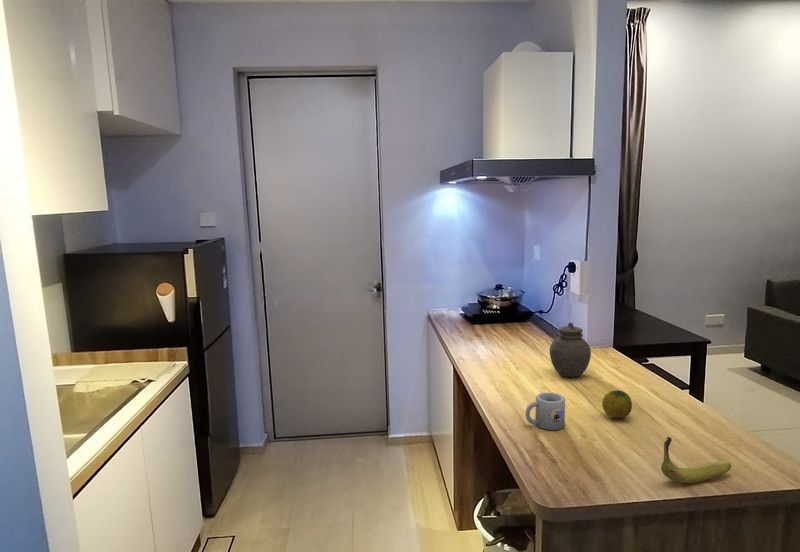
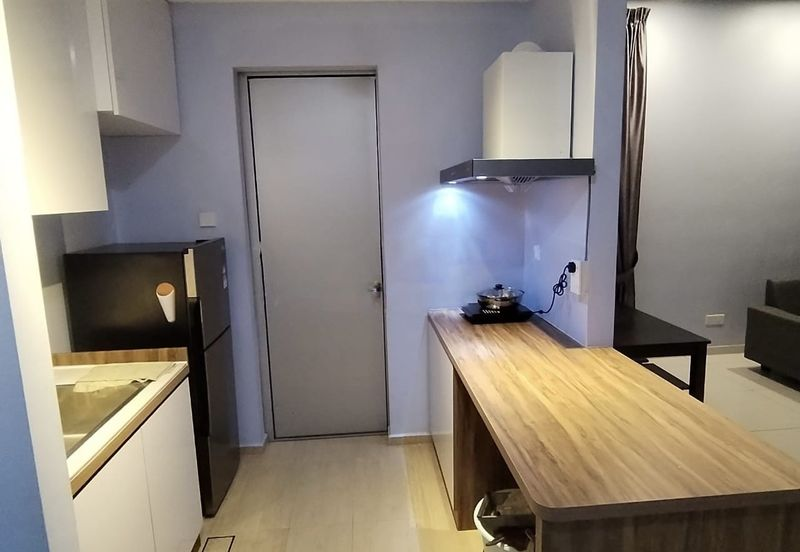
- fruit (616, 404)
- jar (570, 348)
- mug (544, 411)
- banana (699, 465)
